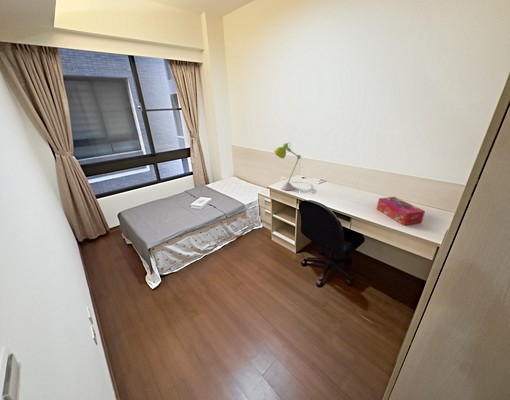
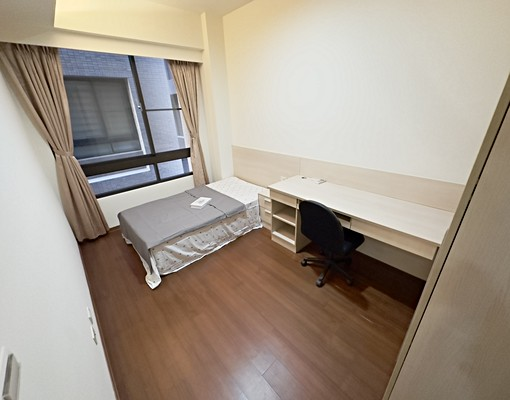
- desk lamp (295, 164)
- tissue box (398, 209)
